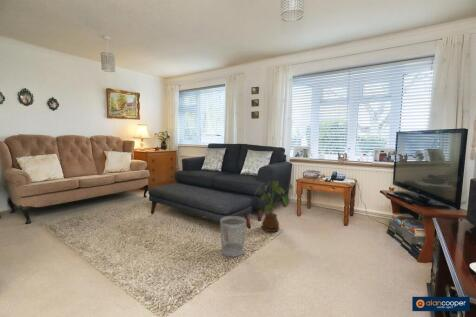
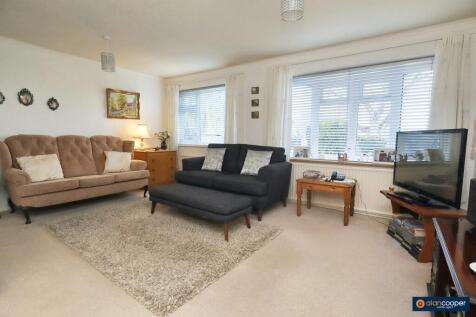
- house plant (273, 206)
- wastebasket (232, 236)
